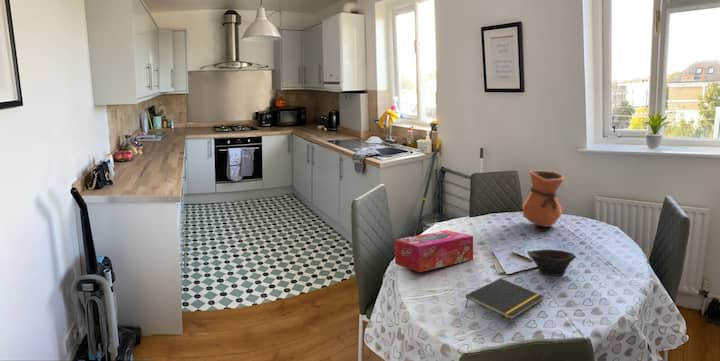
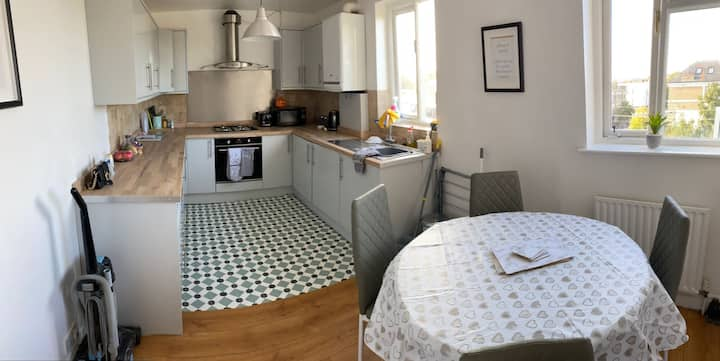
- notepad (505, 297)
- tissue box (434, 249)
- bowl (551, 262)
- vase (544, 198)
